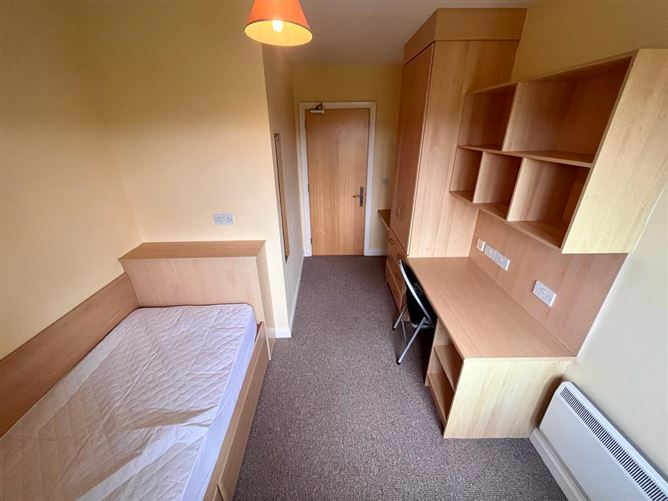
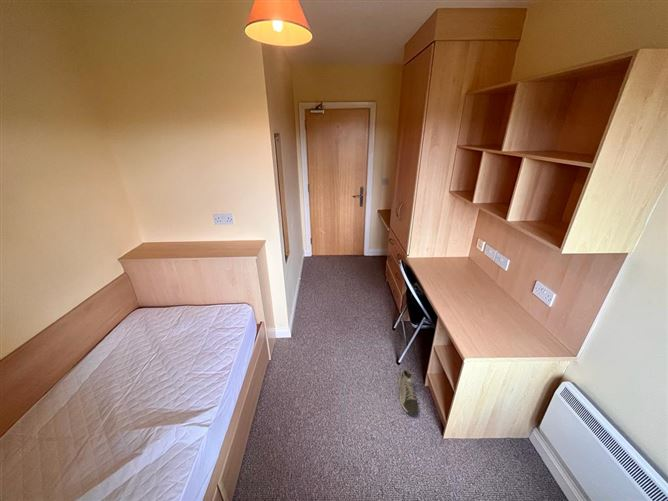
+ sneaker (407, 388)
